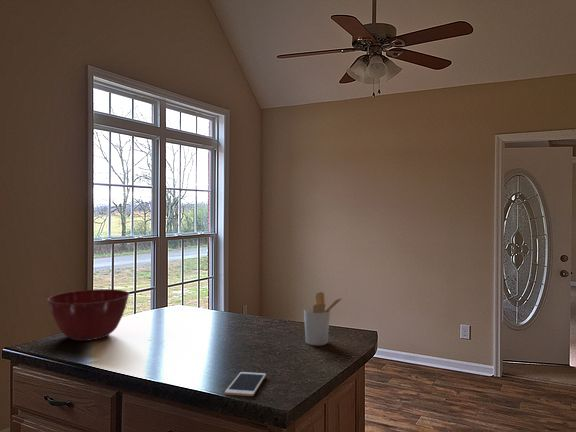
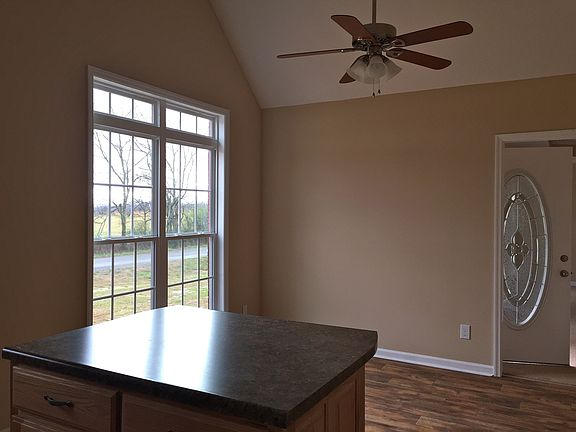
- utensil holder (323, 318)
- cell phone (246, 383)
- mixing bowl (89, 315)
